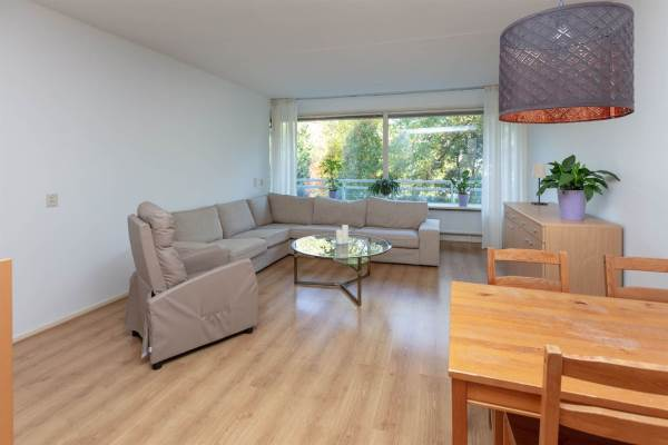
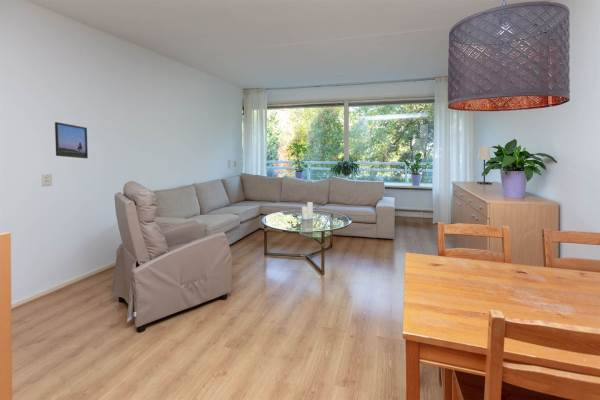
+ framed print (72, 141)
